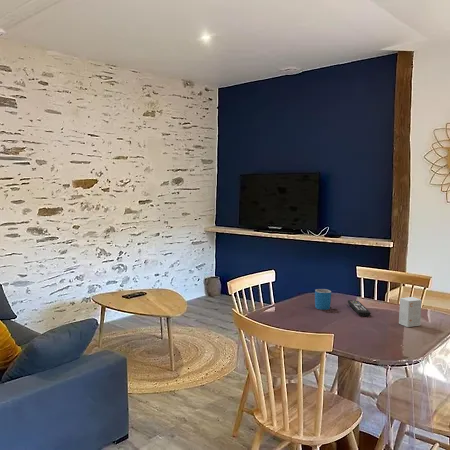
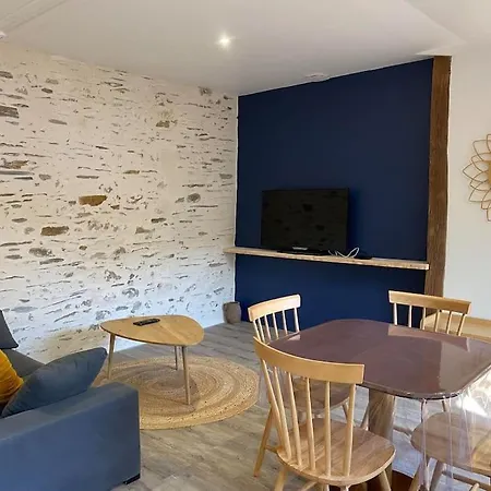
- remote control (358, 307)
- mug (321, 298)
- small box (410, 311)
